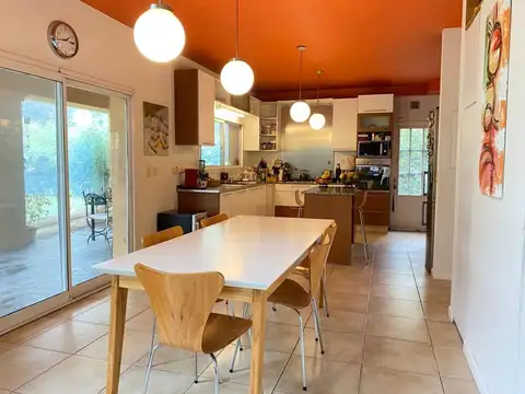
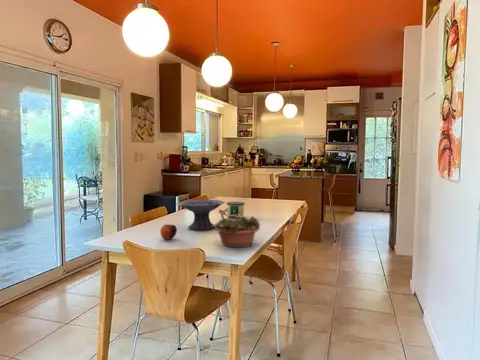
+ decorative bowl (201, 214)
+ candle (235, 209)
+ apple (168, 231)
+ succulent planter (237, 226)
